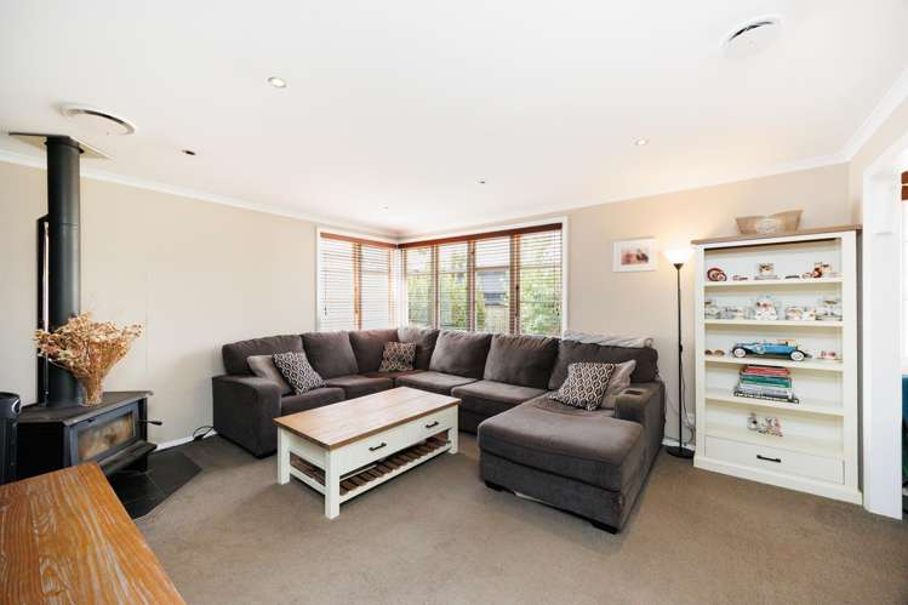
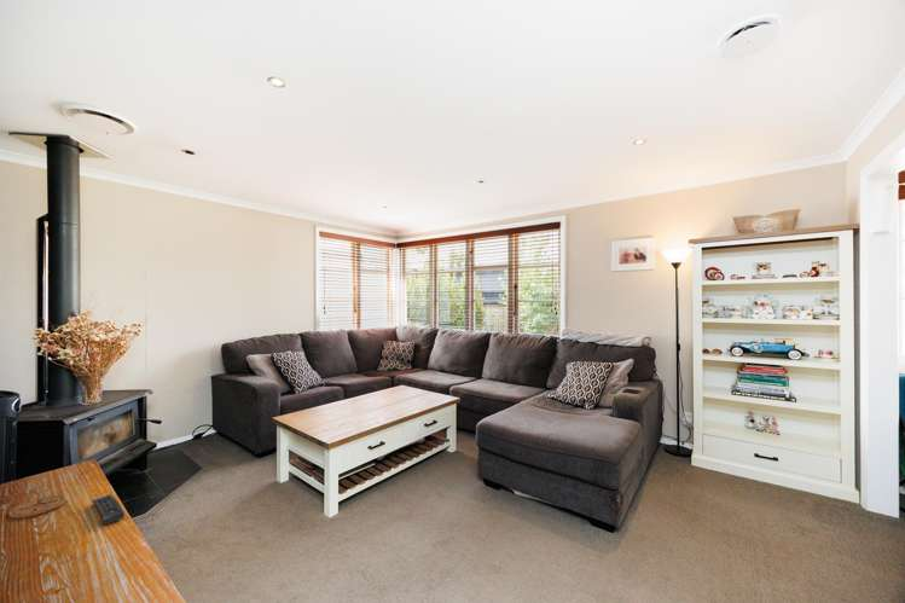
+ remote control (106, 506)
+ coaster (37, 506)
